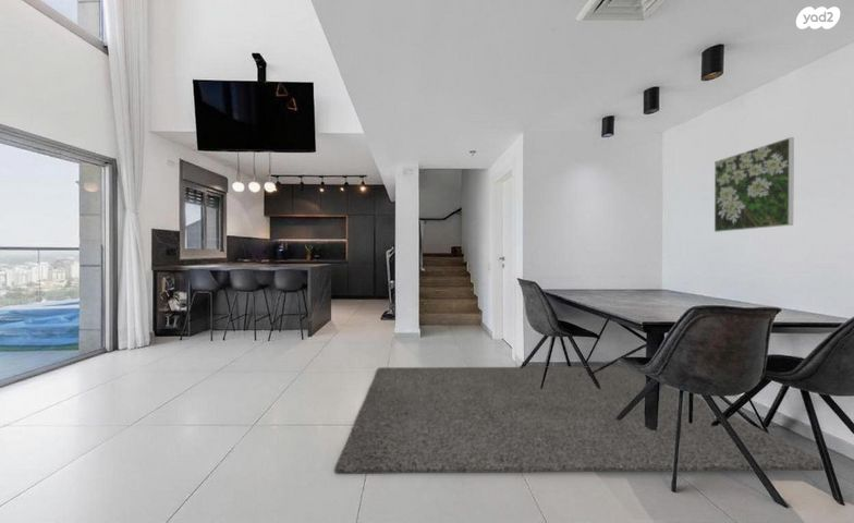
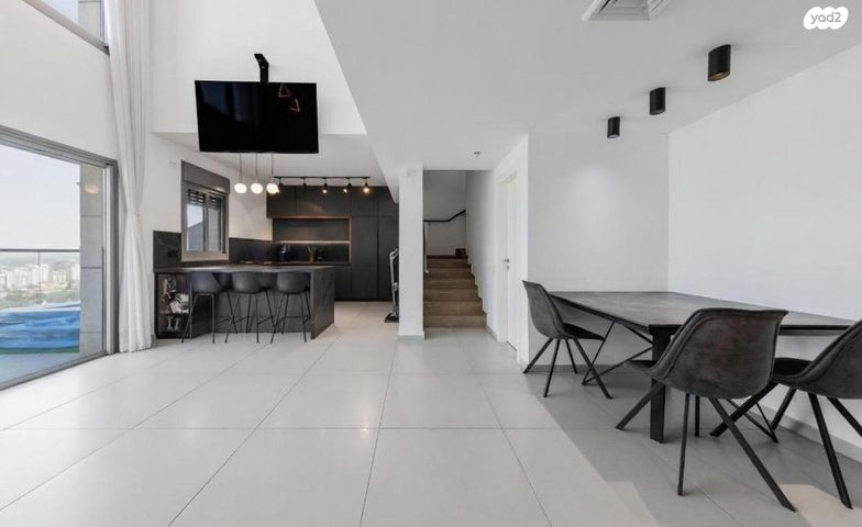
- rug (534, 402)
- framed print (749, 190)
